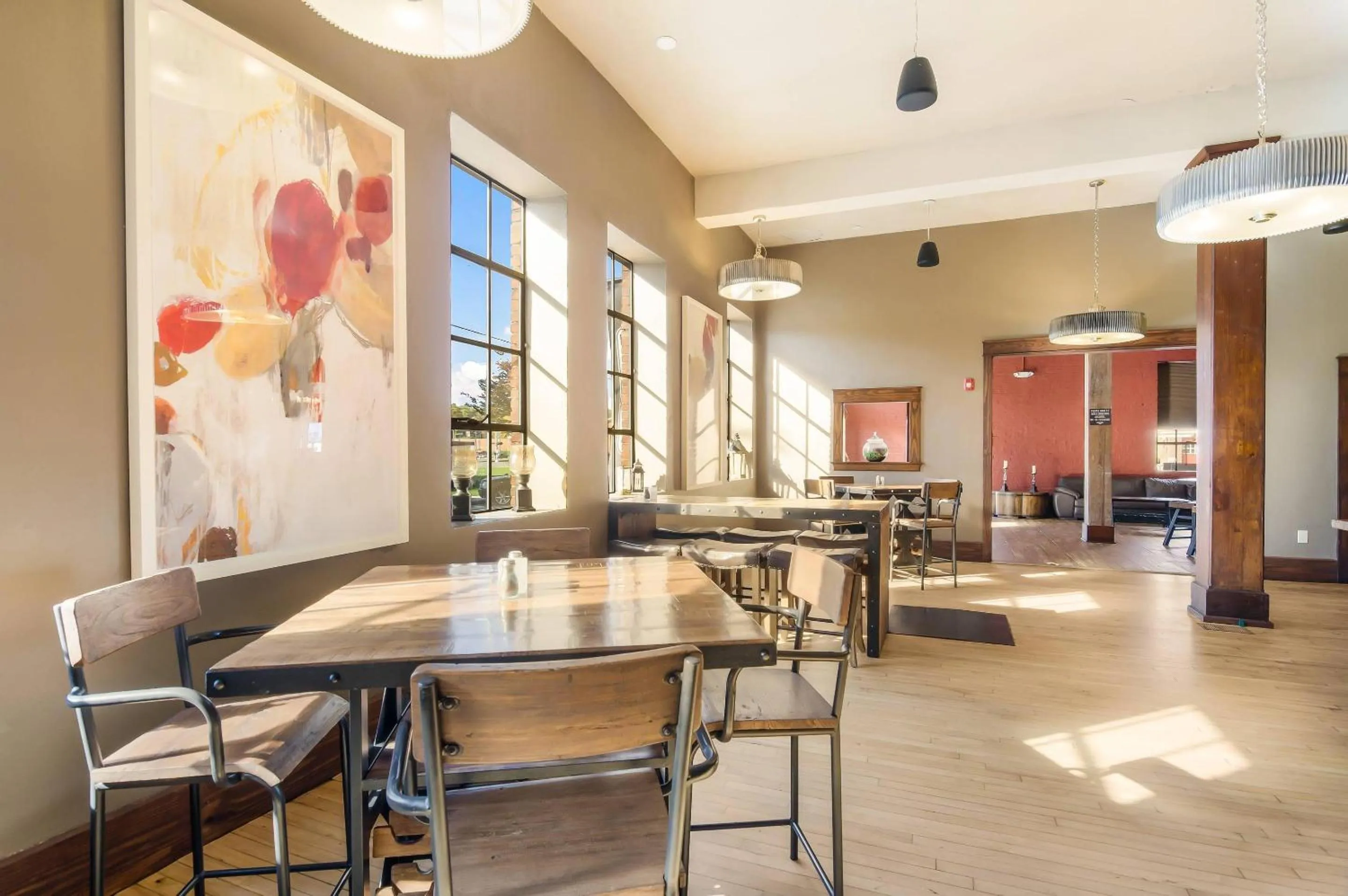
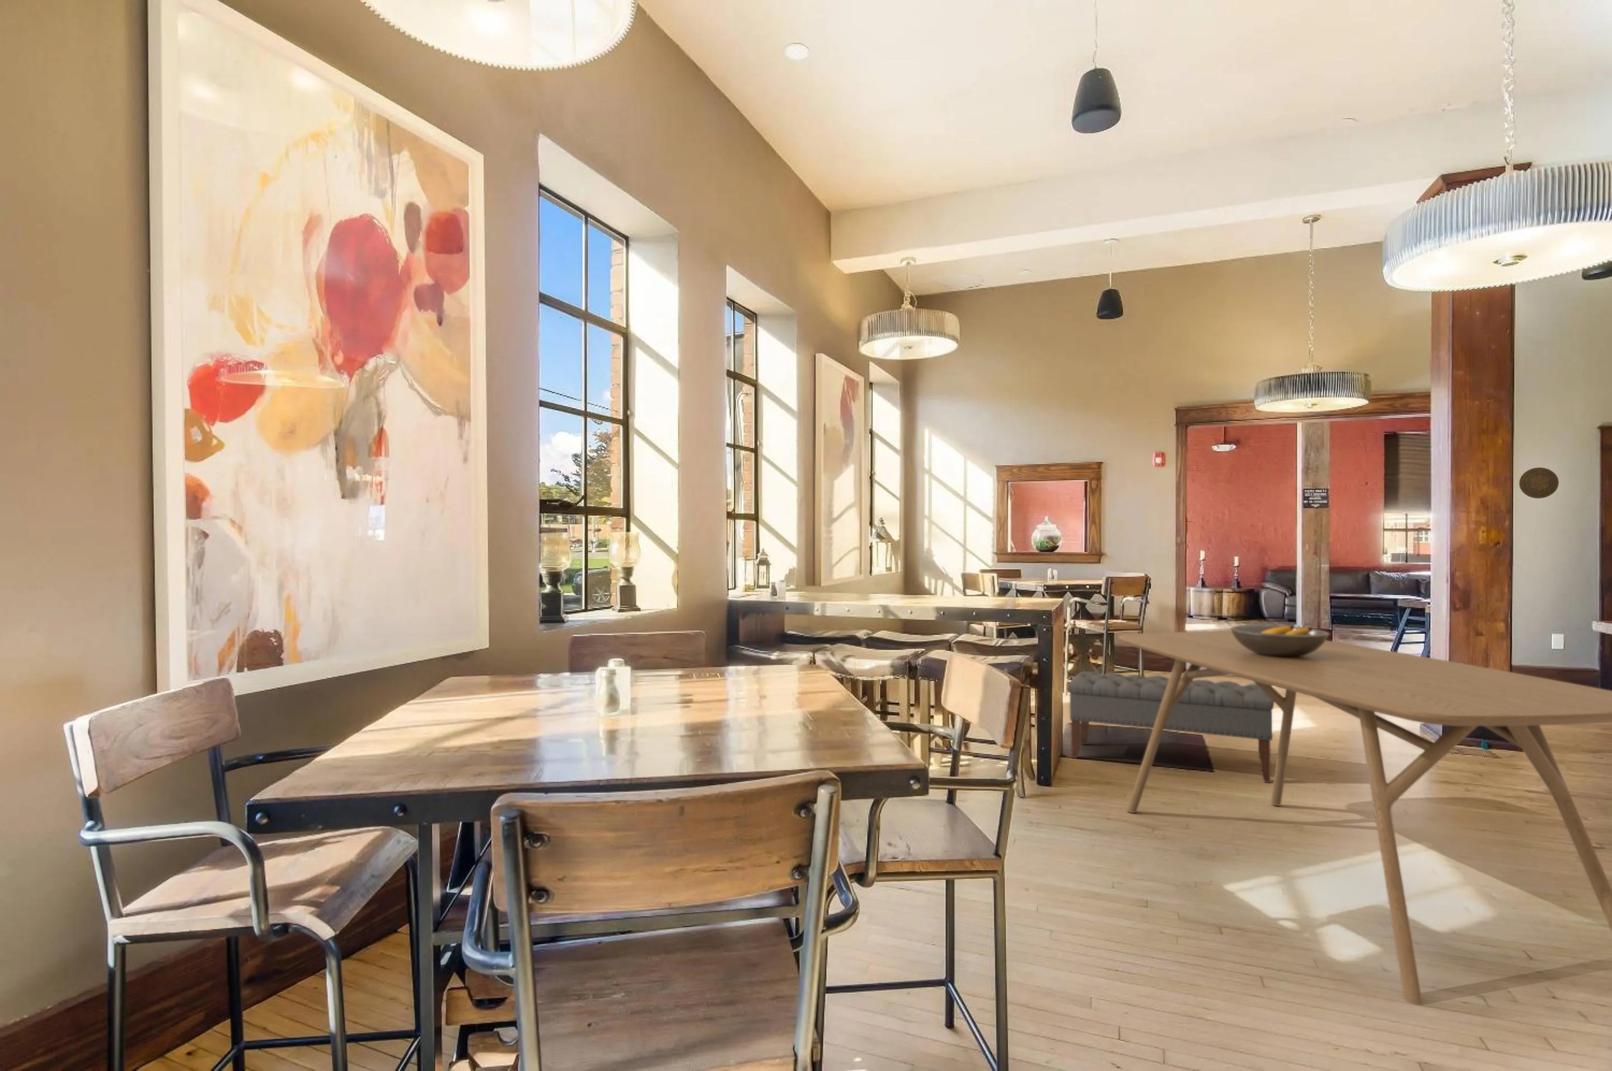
+ dining table (1287, 764)
+ fruit bowl (1278, 638)
+ decorative plate (1539, 483)
+ bench (1167, 721)
